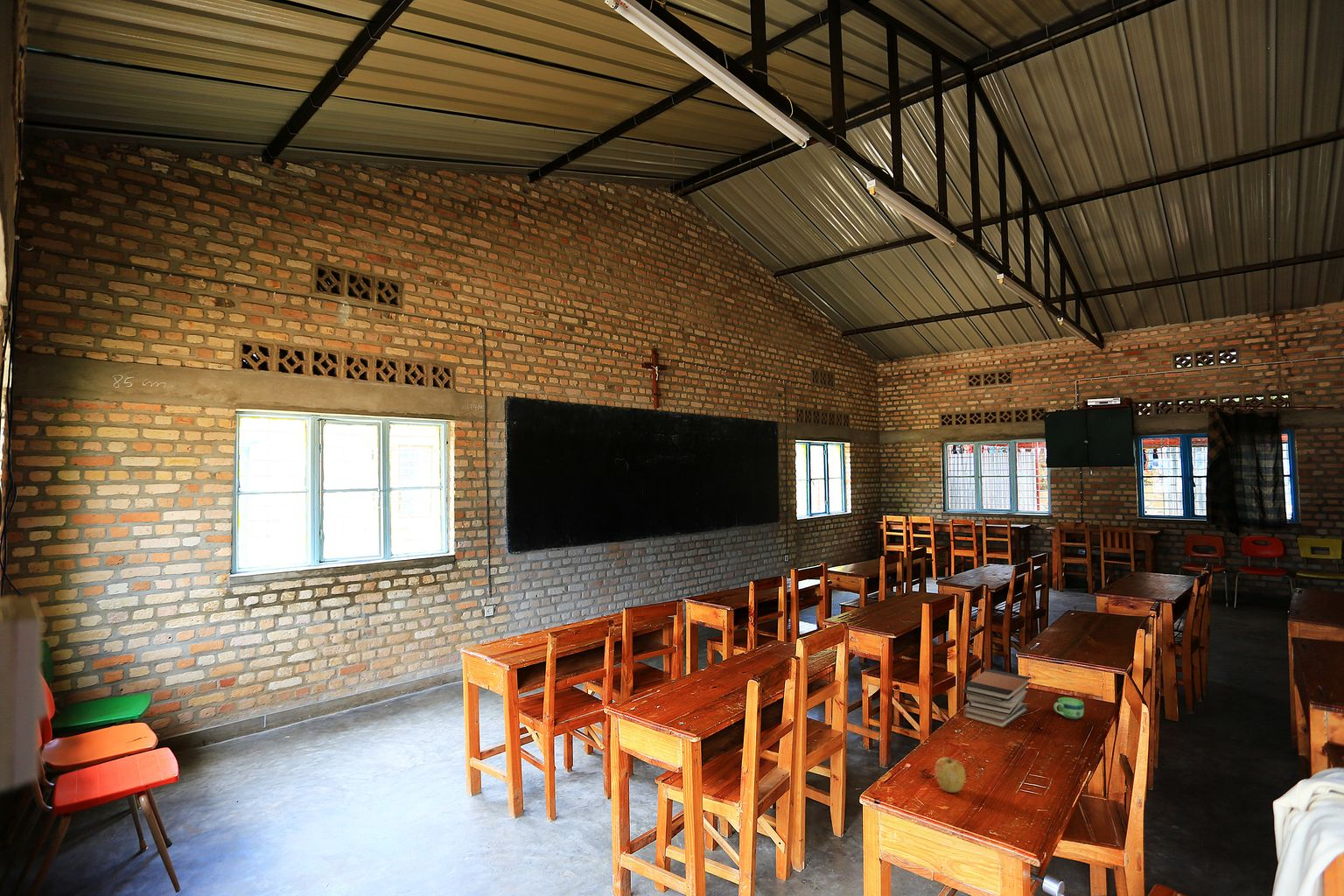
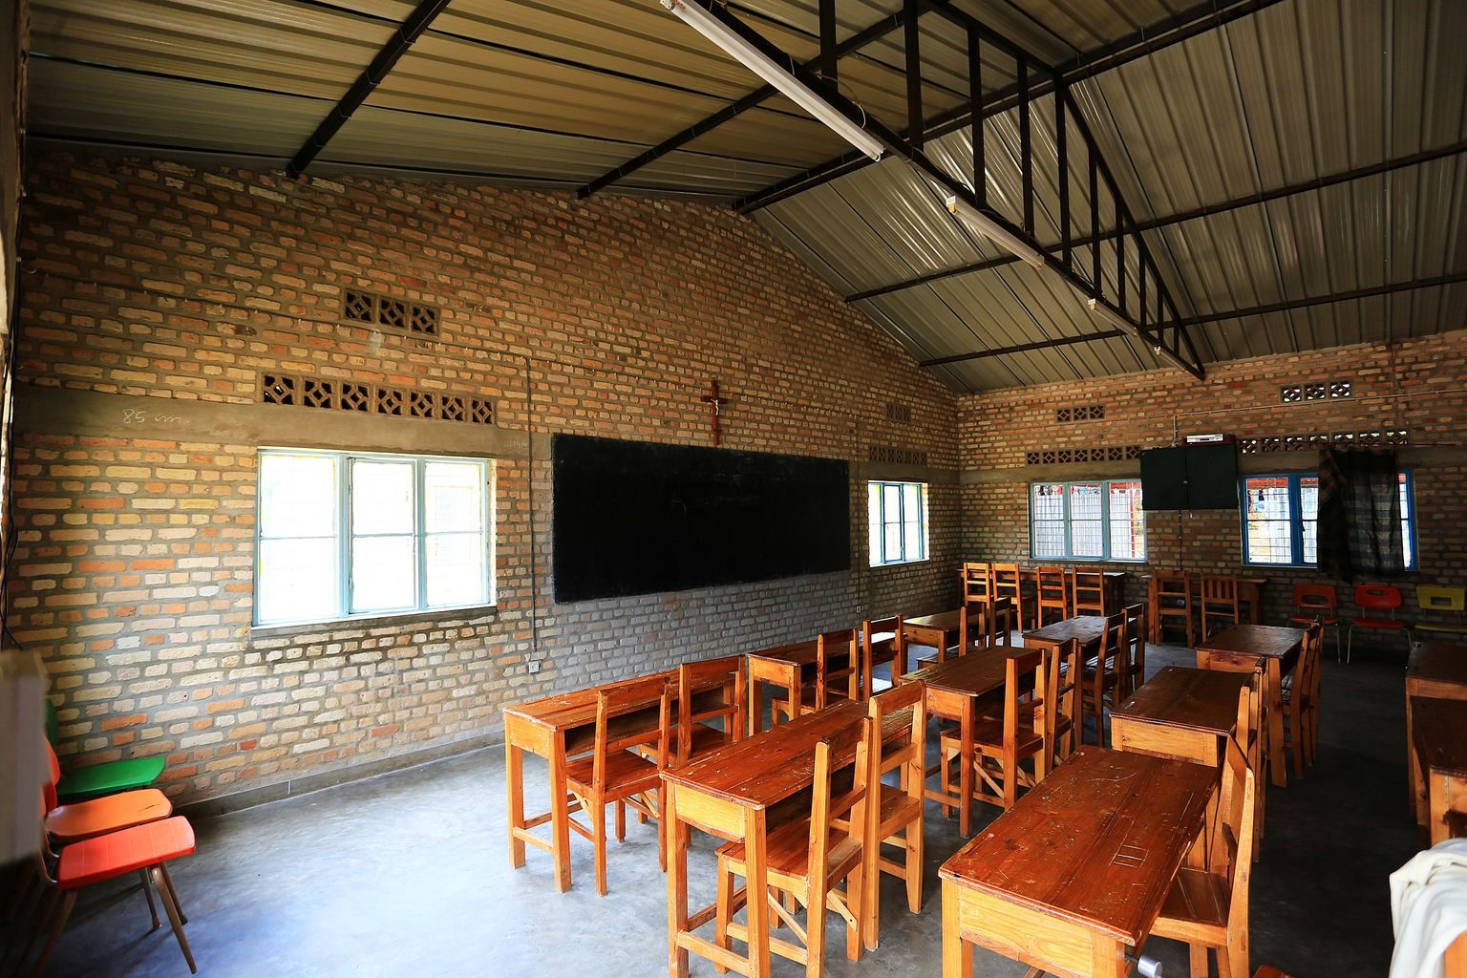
- apple (949, 774)
- book stack (997, 696)
- cup (1068, 710)
